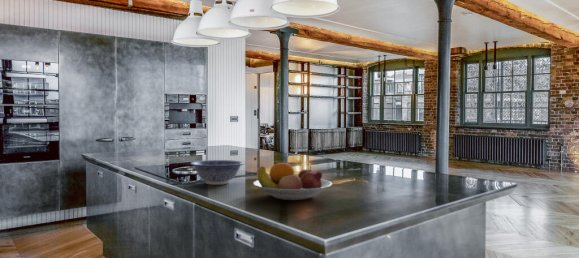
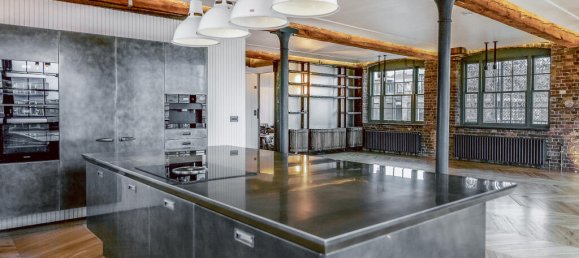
- decorative bowl (217, 172)
- fruit bowl (292, 179)
